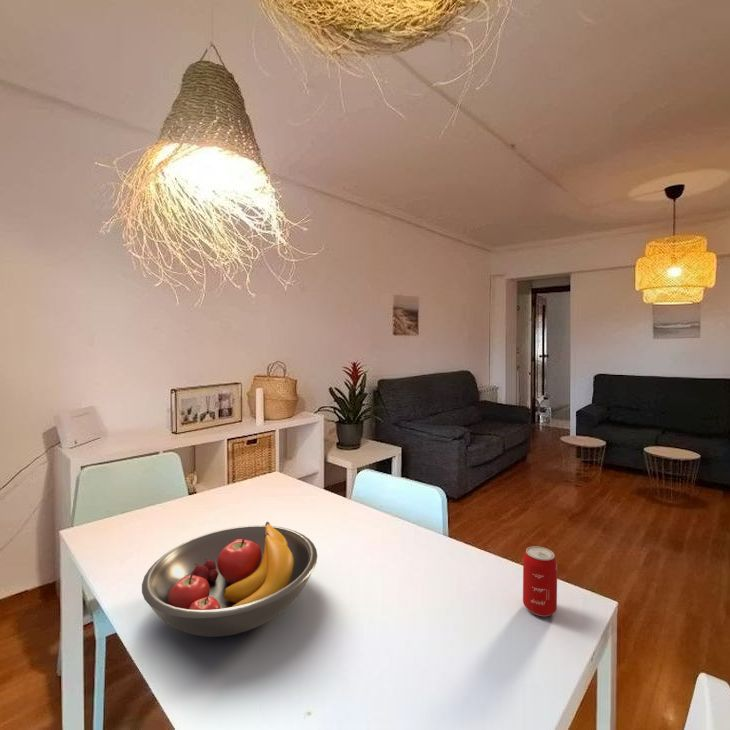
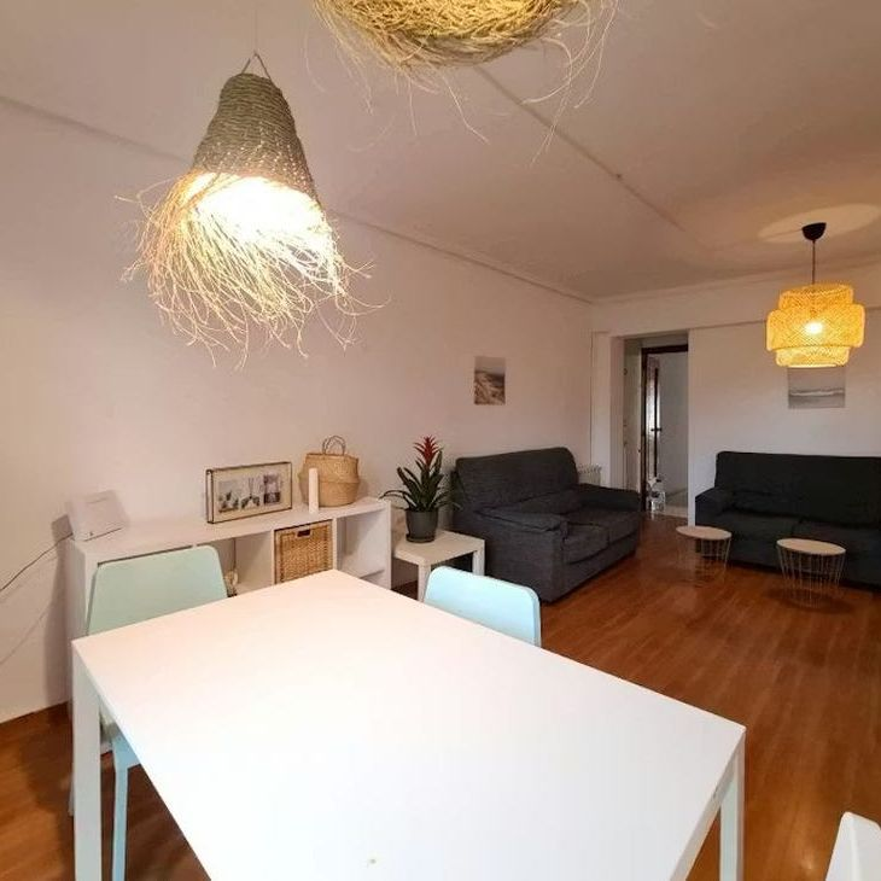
- fruit bowl (235, 577)
- beverage can (539, 580)
